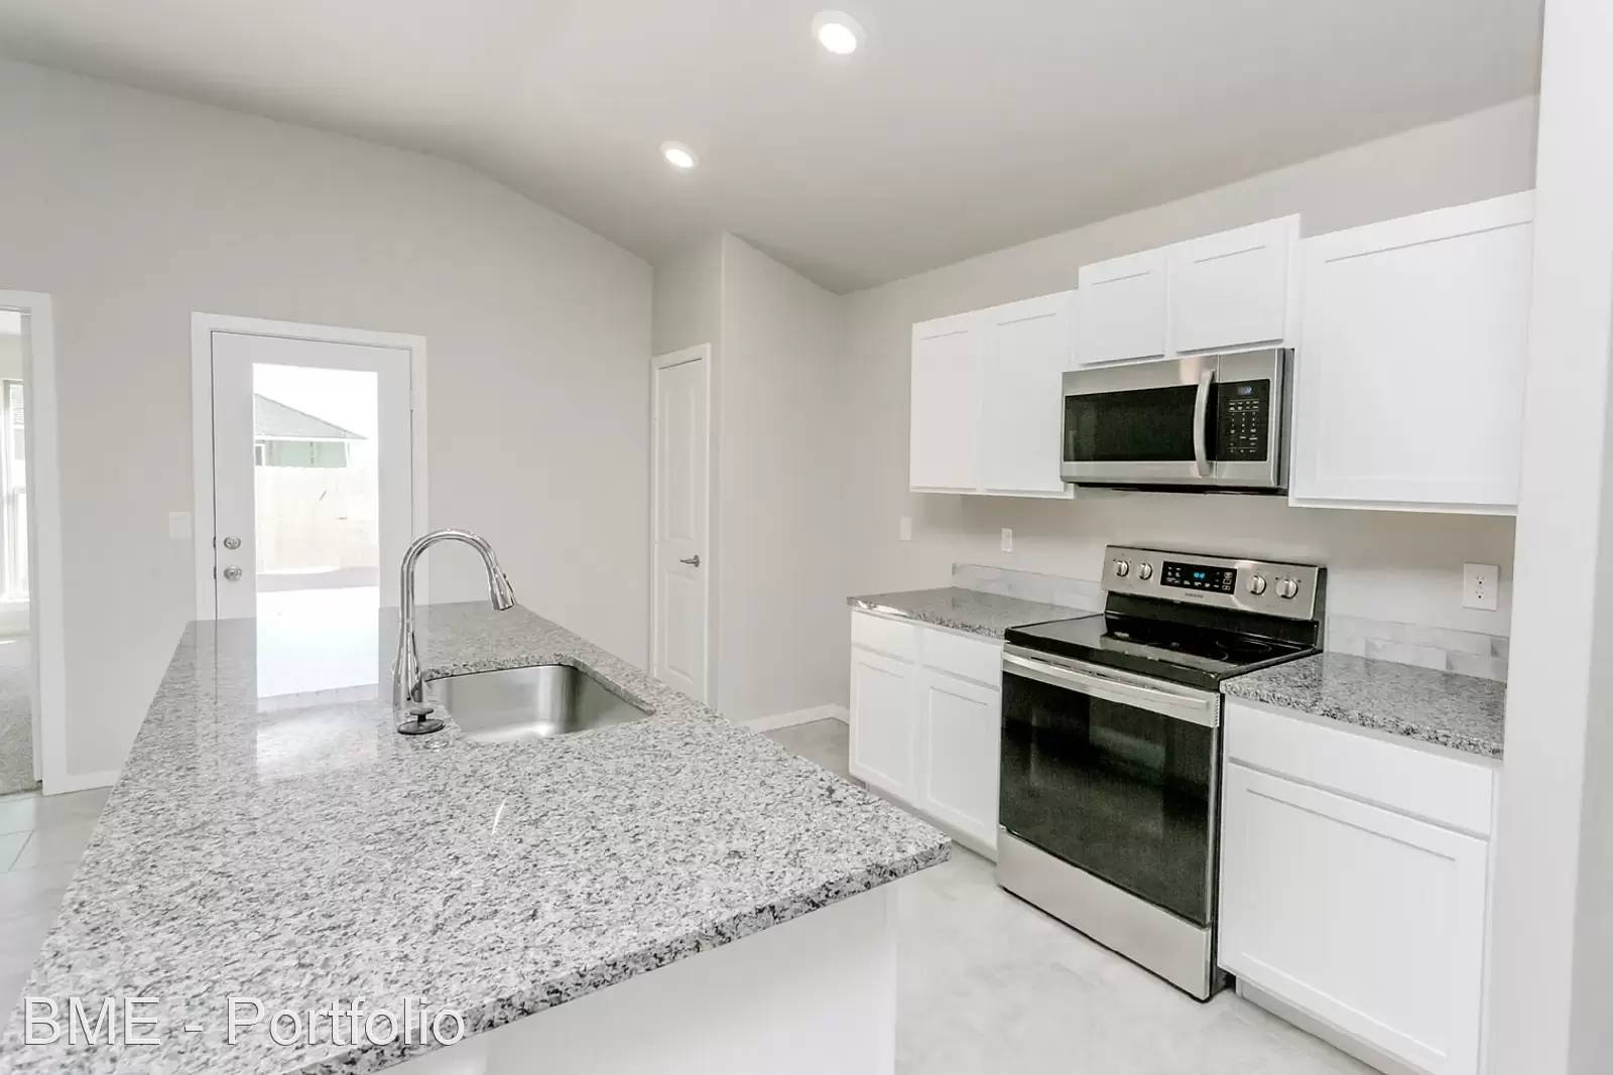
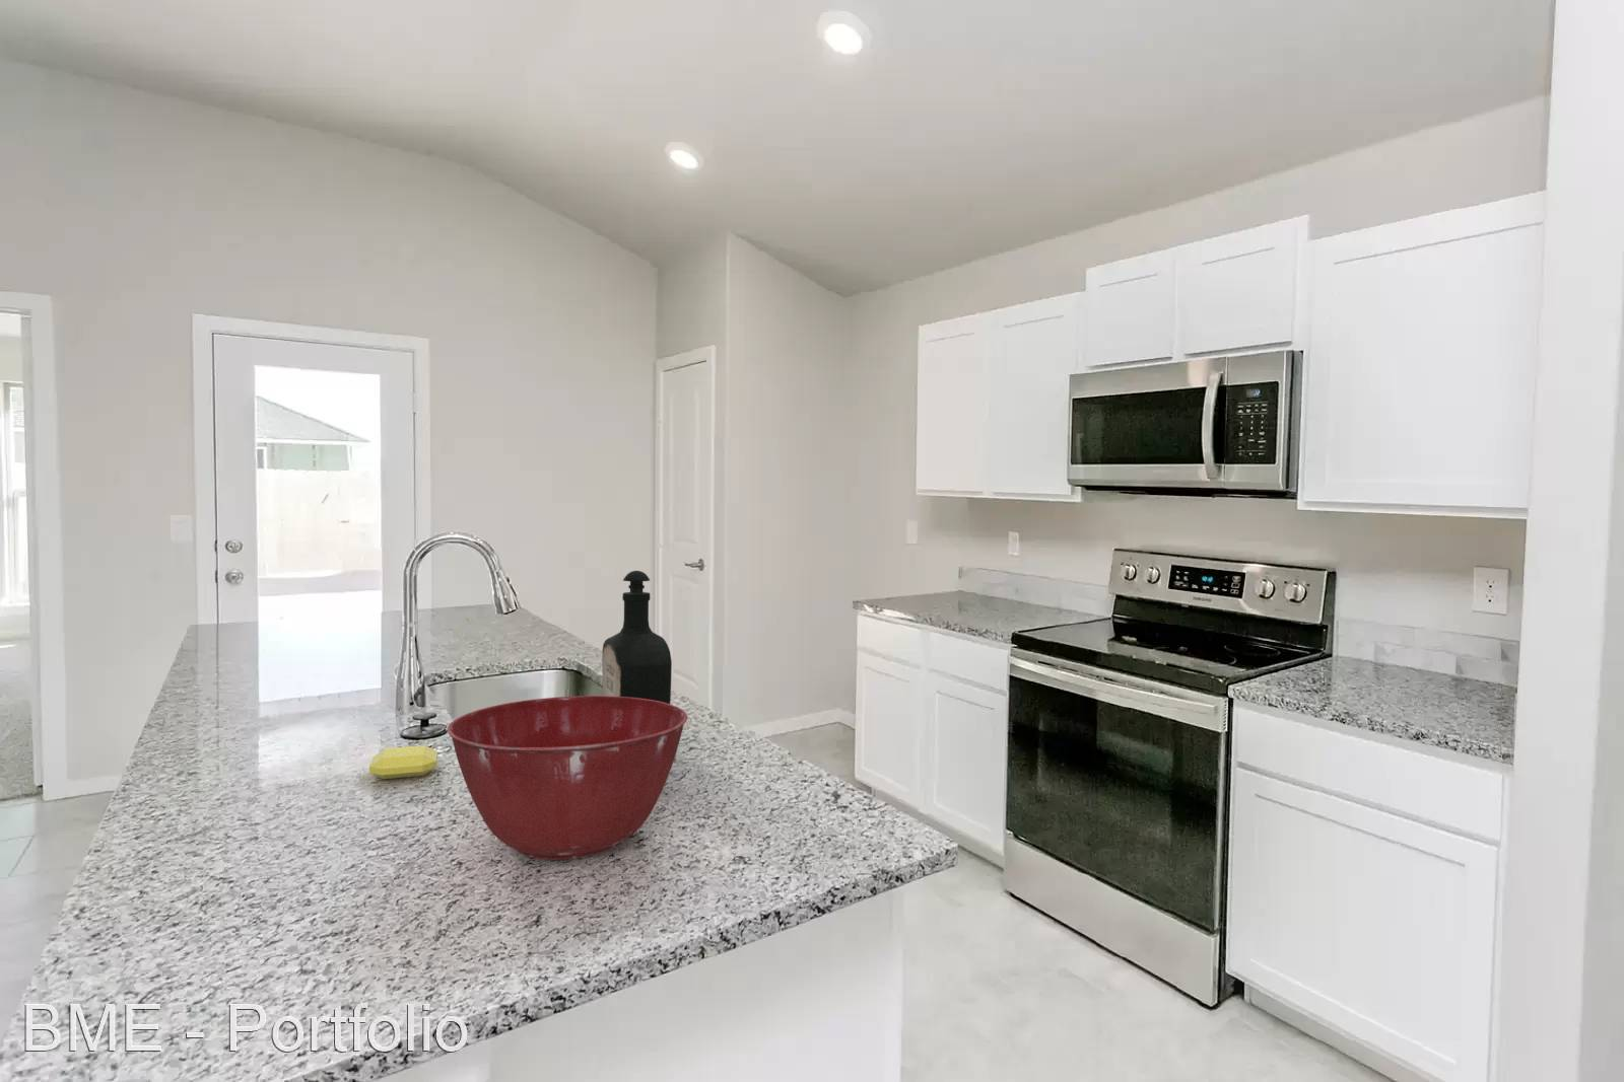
+ bottle (636, 662)
+ soap bar (404, 762)
+ mixing bowl (570, 776)
